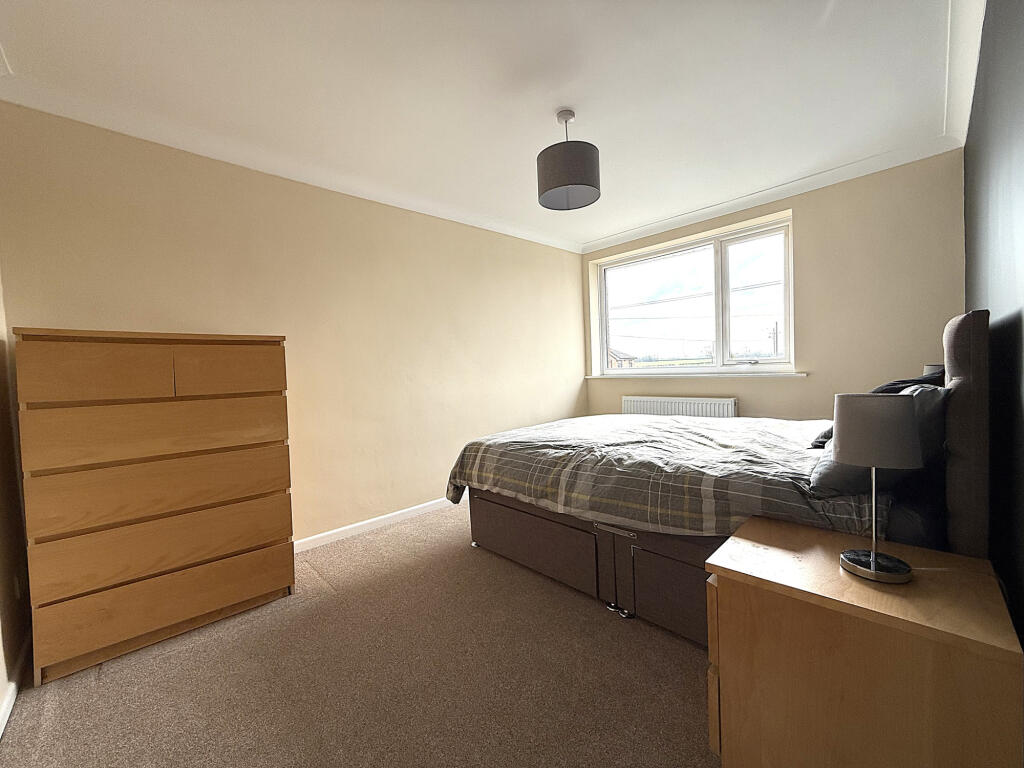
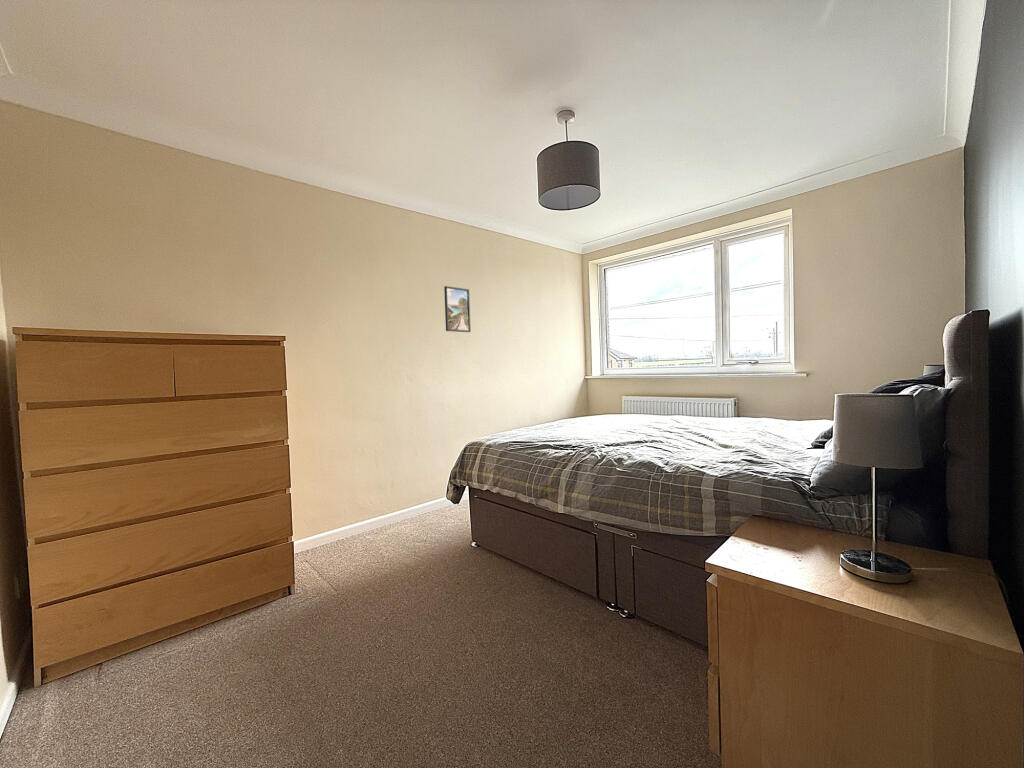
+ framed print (457, 309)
